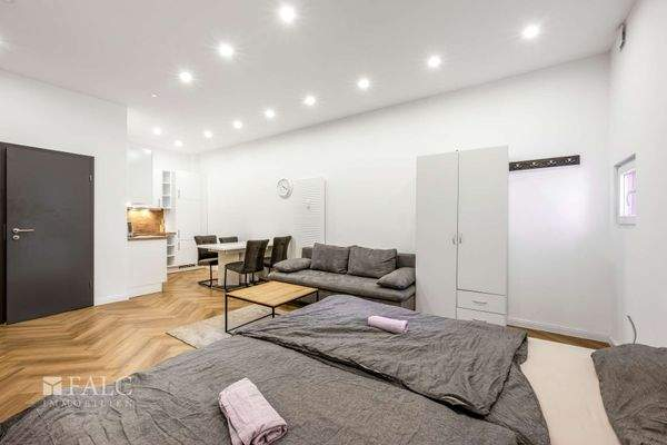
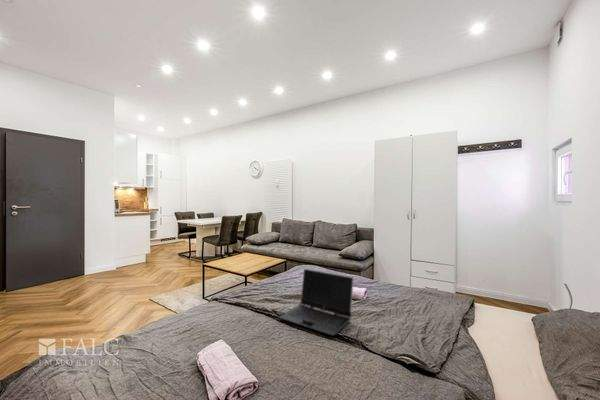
+ laptop computer (316, 298)
